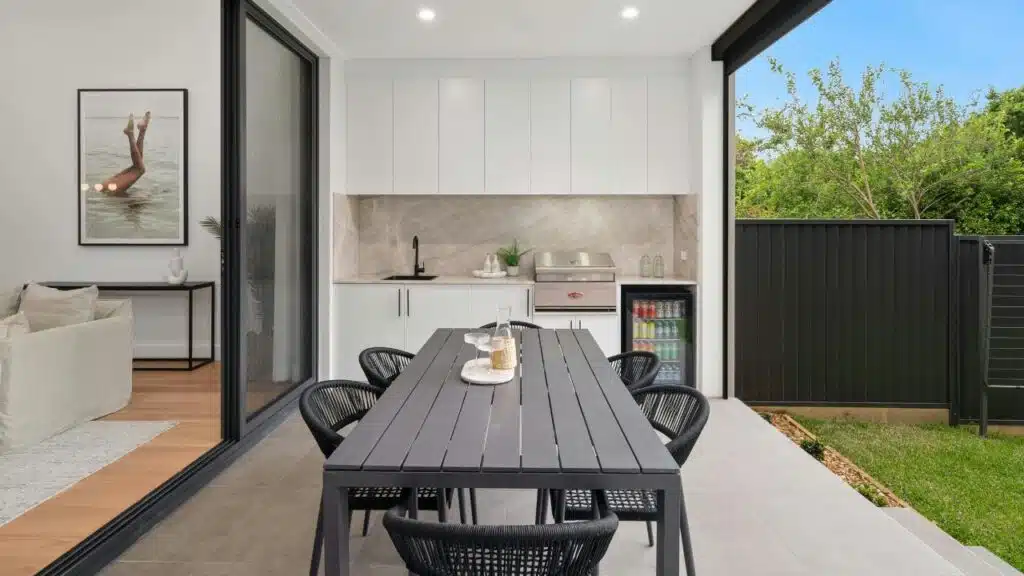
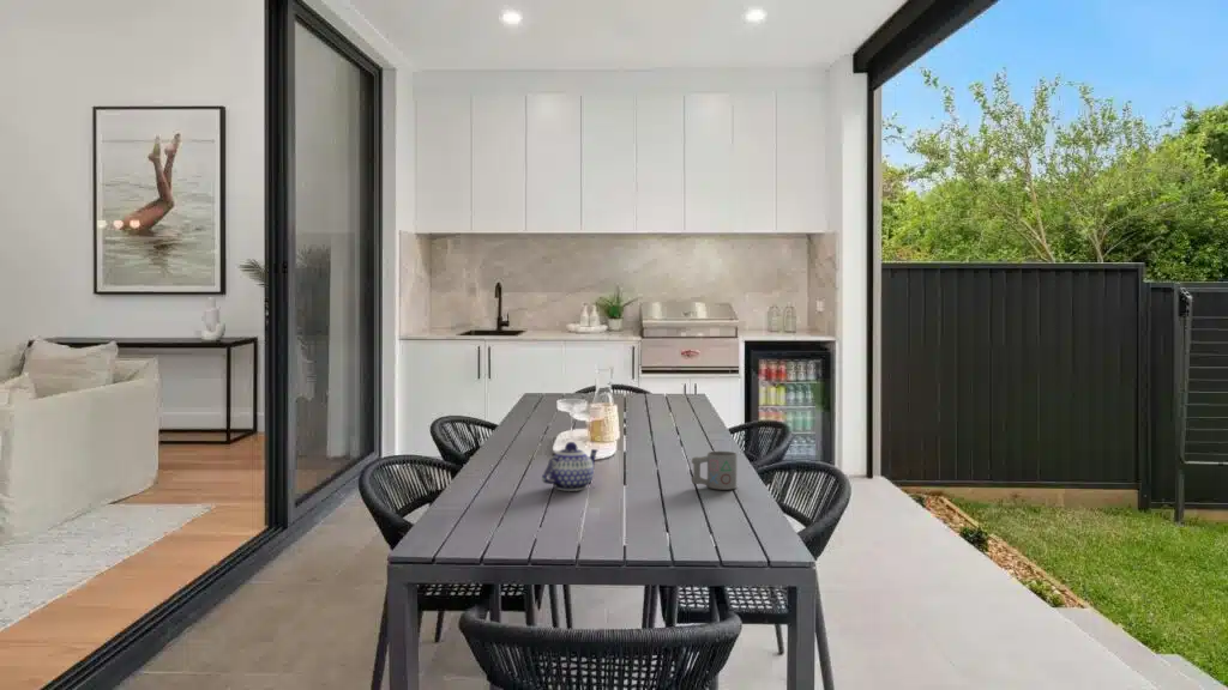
+ mug (714, 470)
+ teapot (571, 465)
